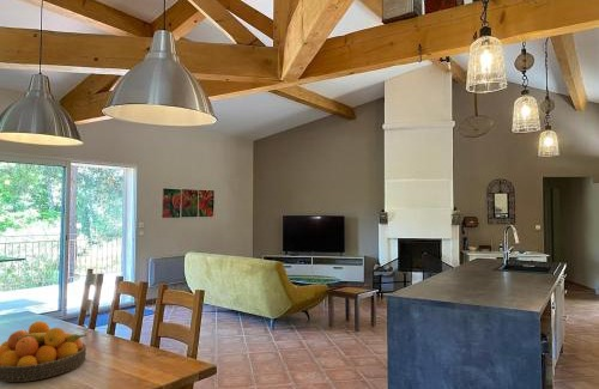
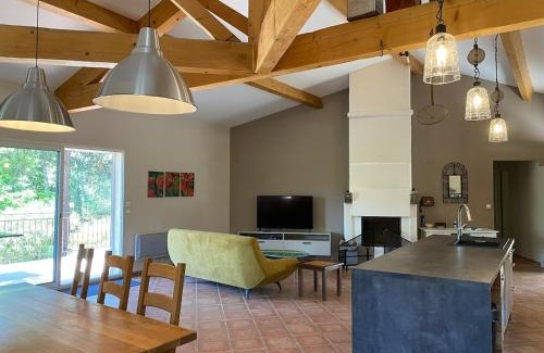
- fruit bowl (37, 346)
